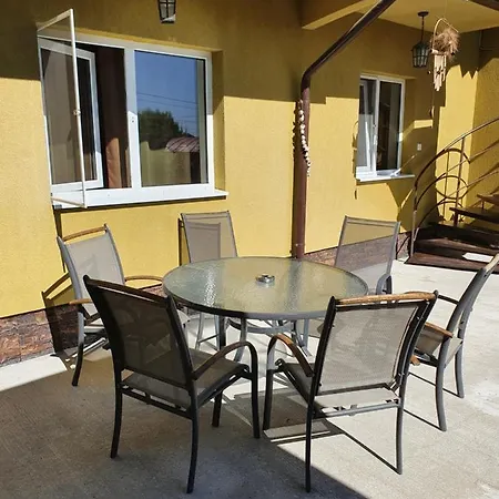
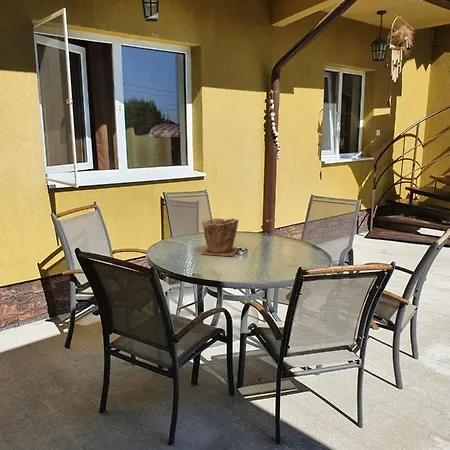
+ plant pot (220, 235)
